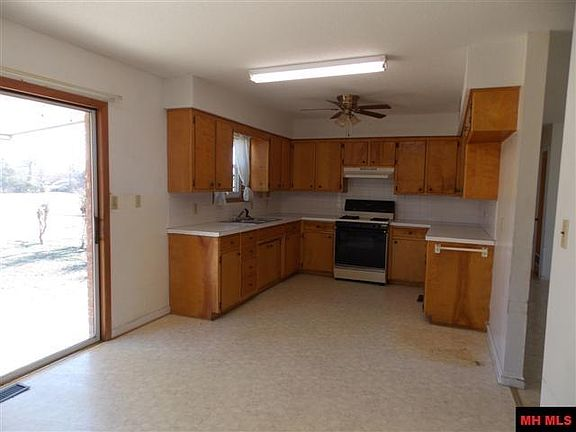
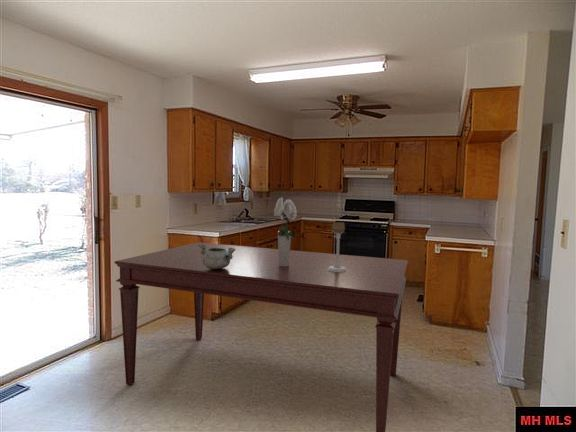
+ bouquet (286, 230)
+ dining table (268, 302)
+ decorative bowl (217, 256)
+ candle holder (337, 246)
